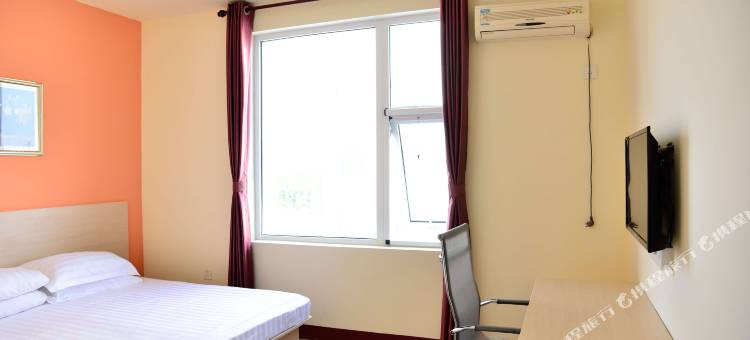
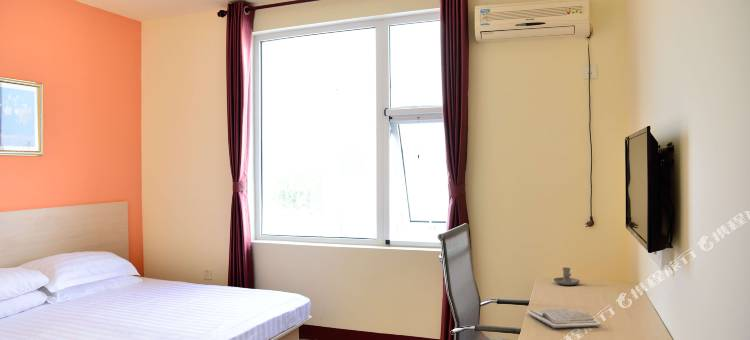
+ candle holder (566, 275)
+ book (562, 315)
